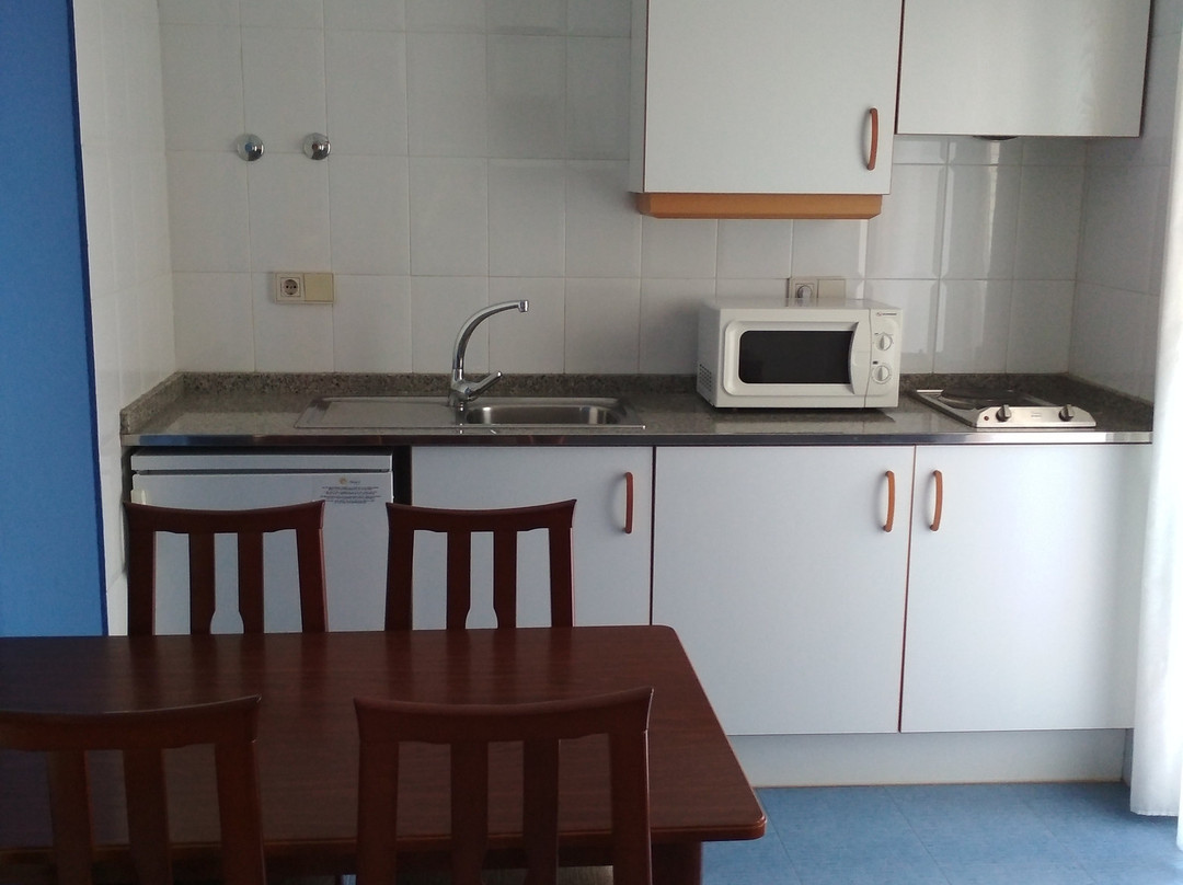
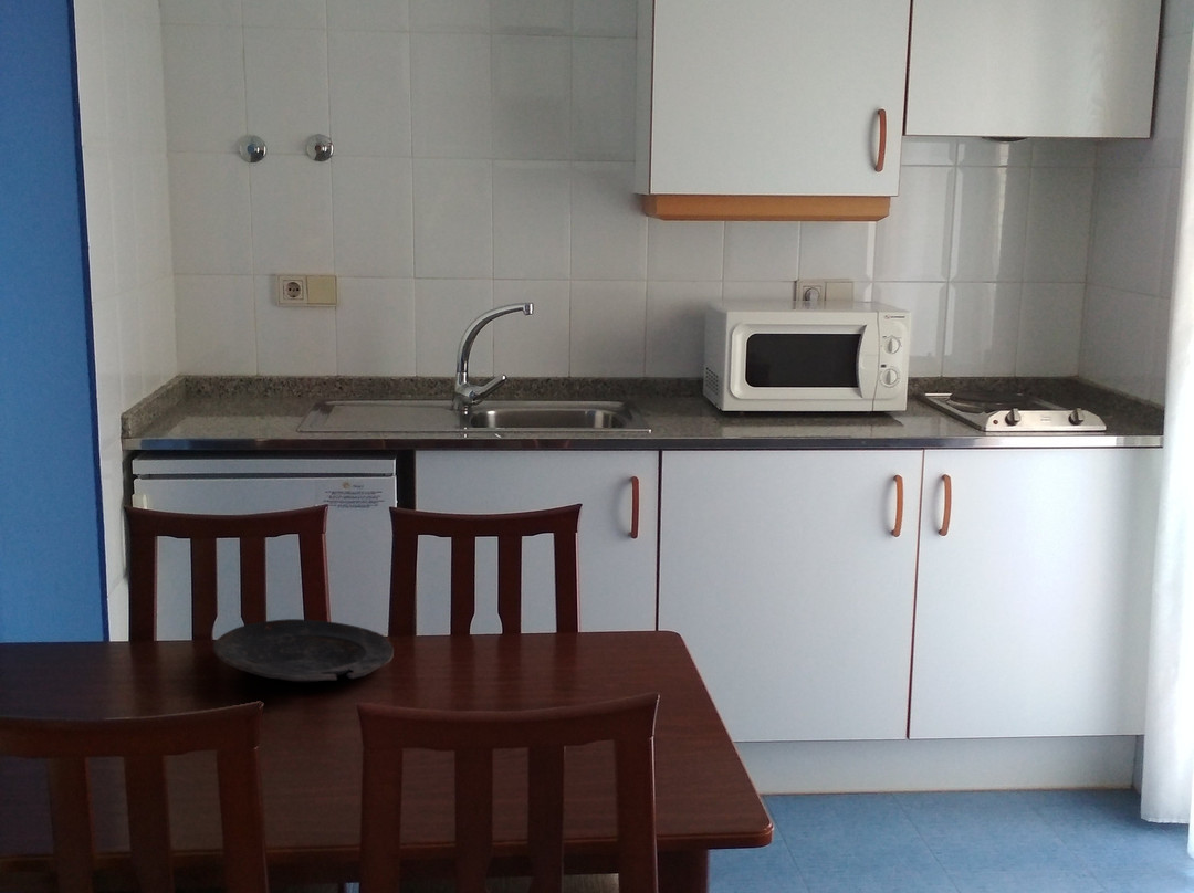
+ bowl (305, 655)
